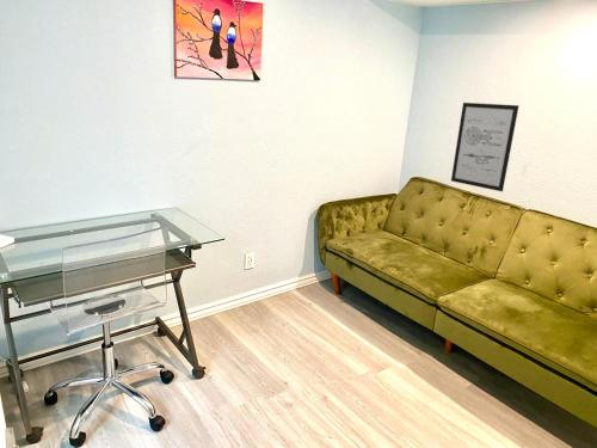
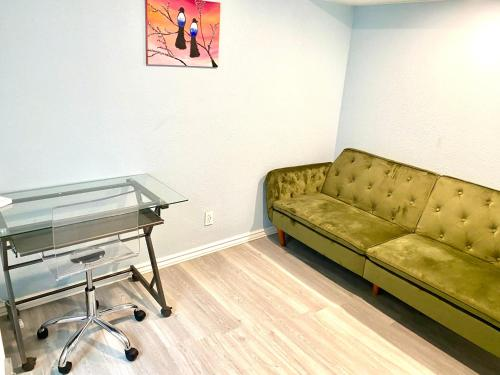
- wall art (482, 146)
